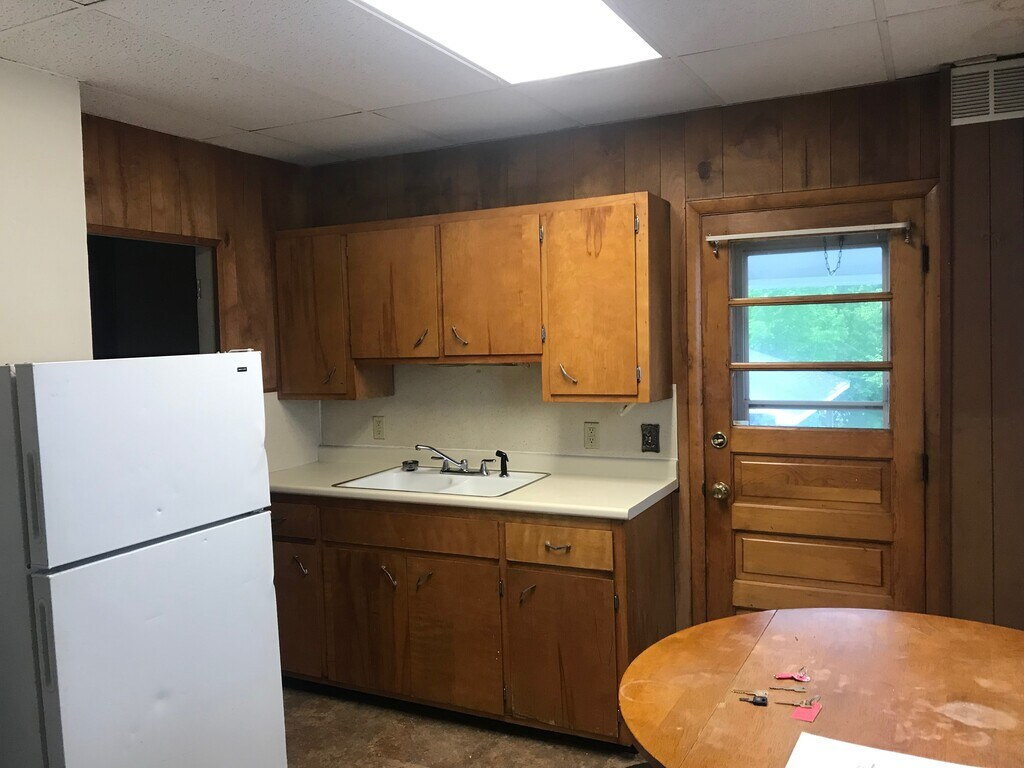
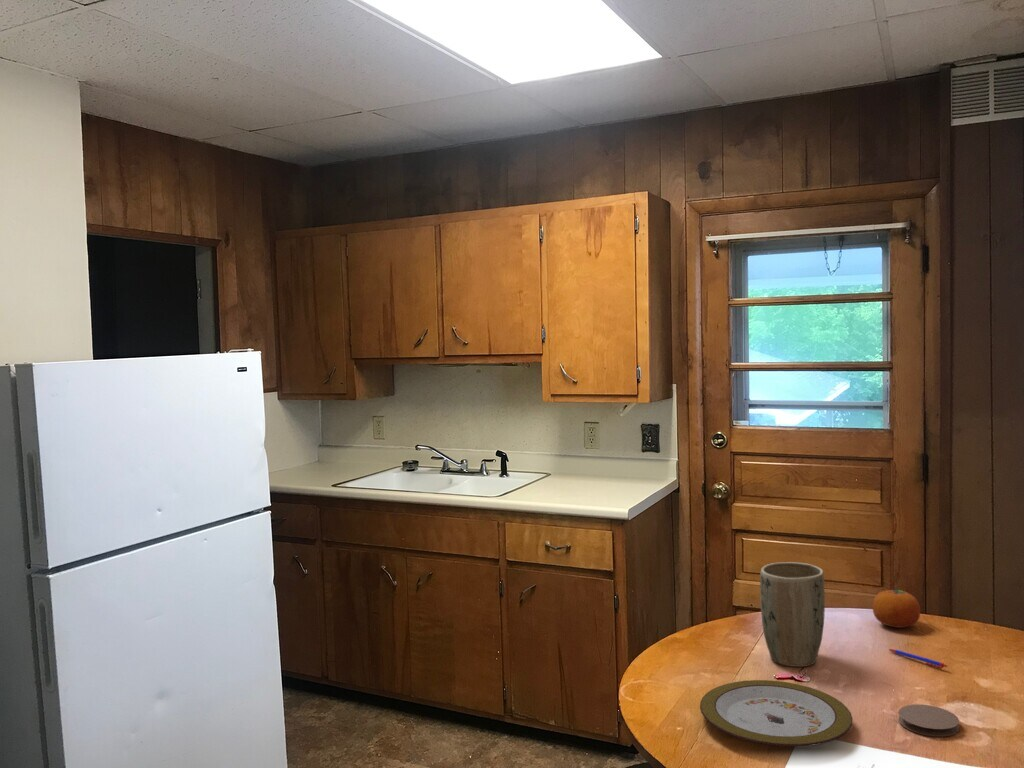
+ fruit (896, 608)
+ plate (774, 715)
+ pen (916, 657)
+ coaster (928, 719)
+ plant pot (792, 614)
